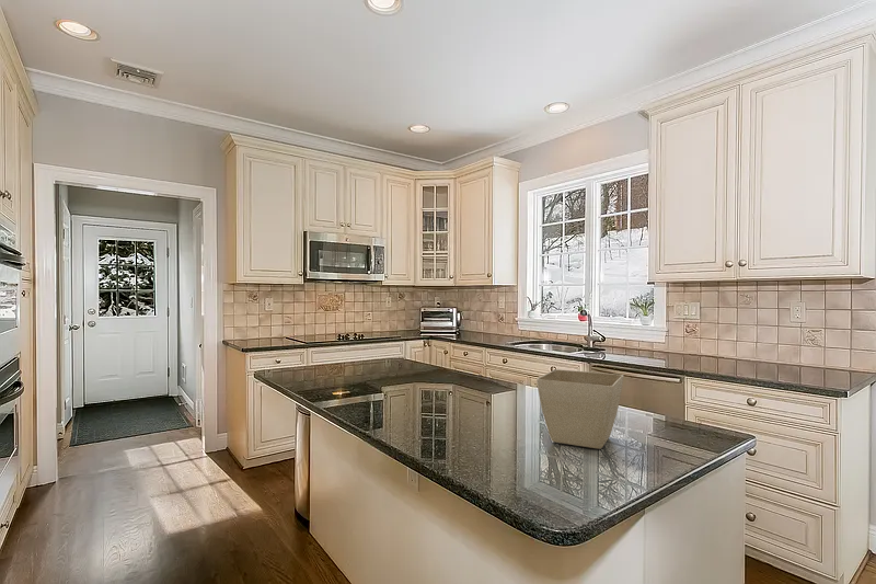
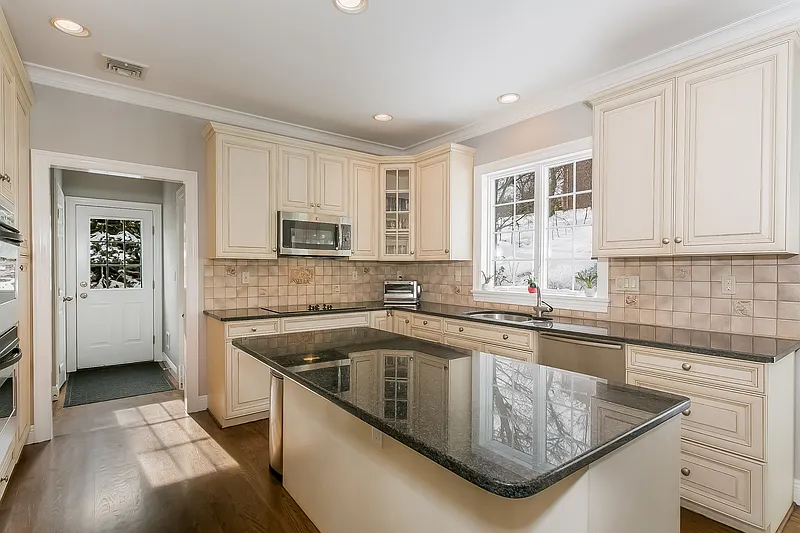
- flower pot (580, 408)
